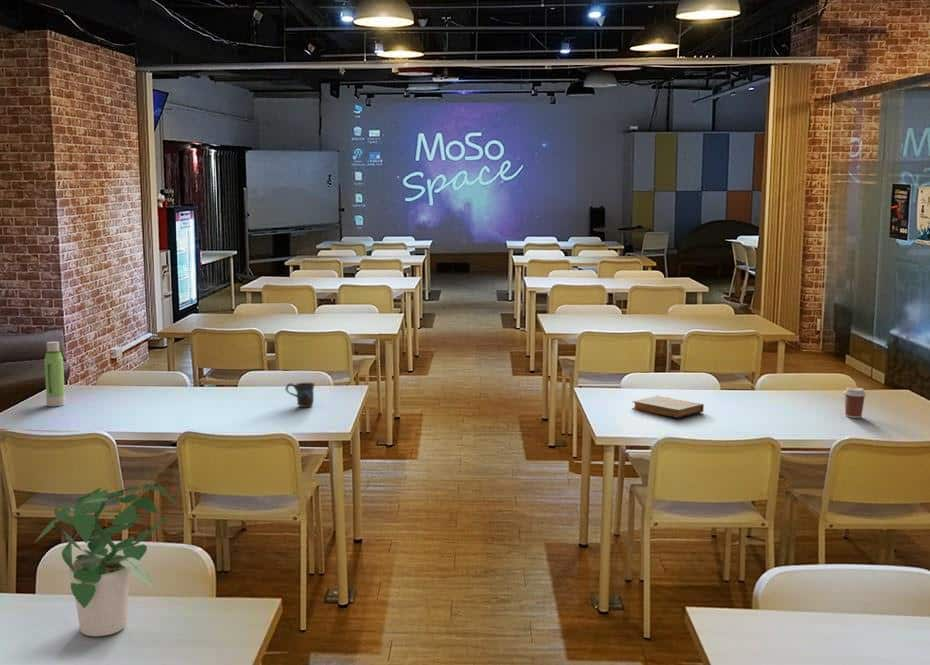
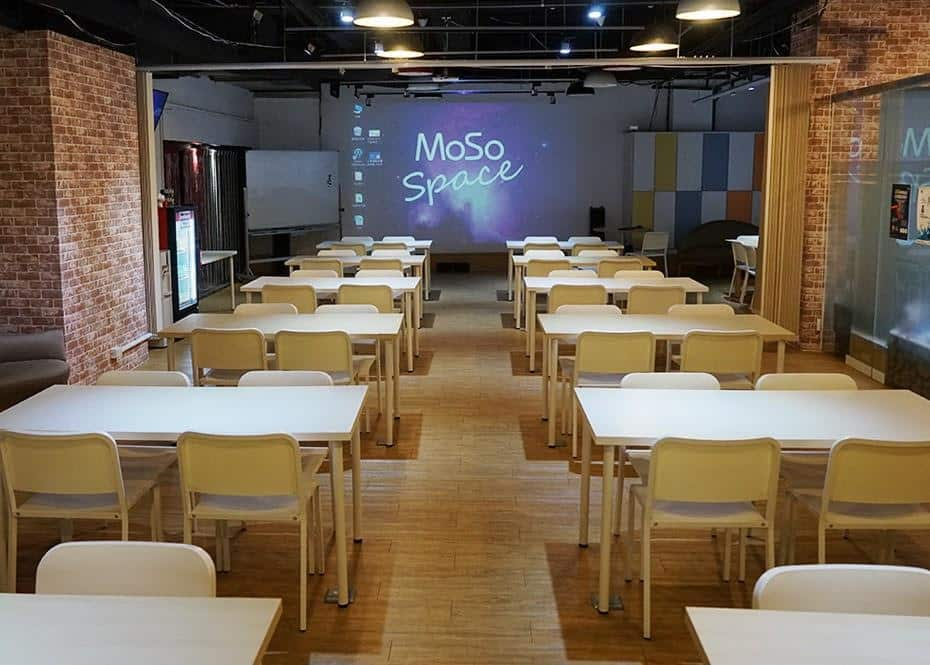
- book (667, 406)
- coffee cup (854, 402)
- potted plant (111, 556)
- water bottle (53, 373)
- mug (301, 394)
